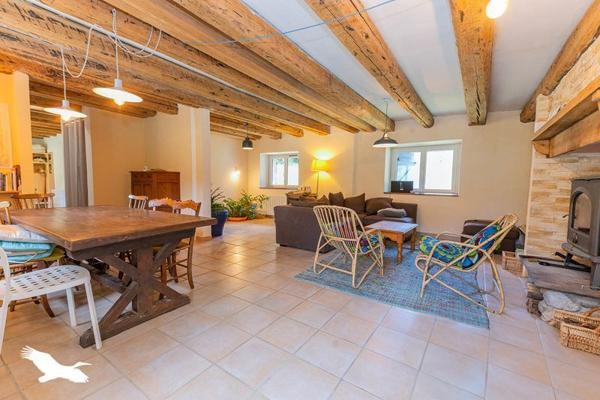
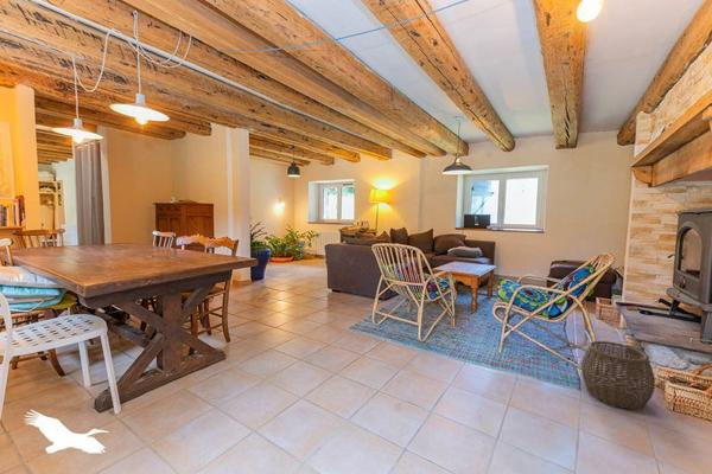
+ woven basket (615, 372)
